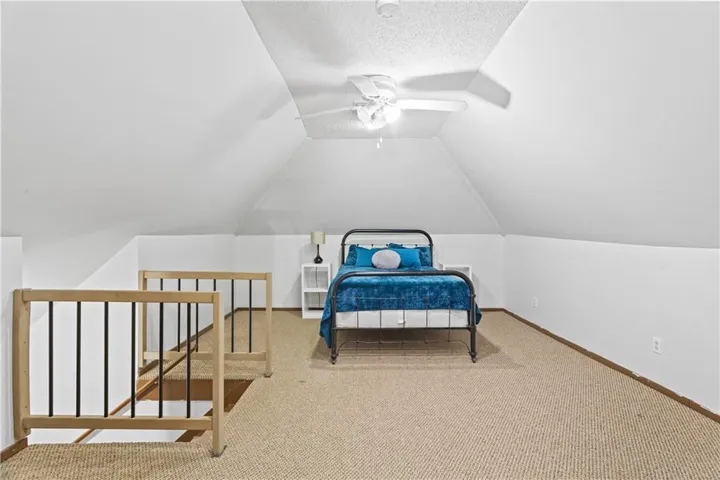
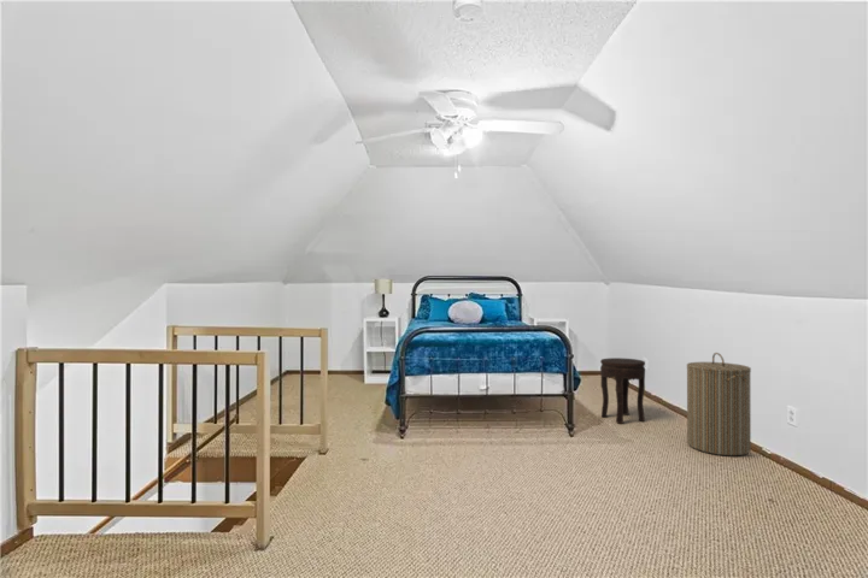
+ side table (622, 389)
+ laundry hamper (717, 400)
